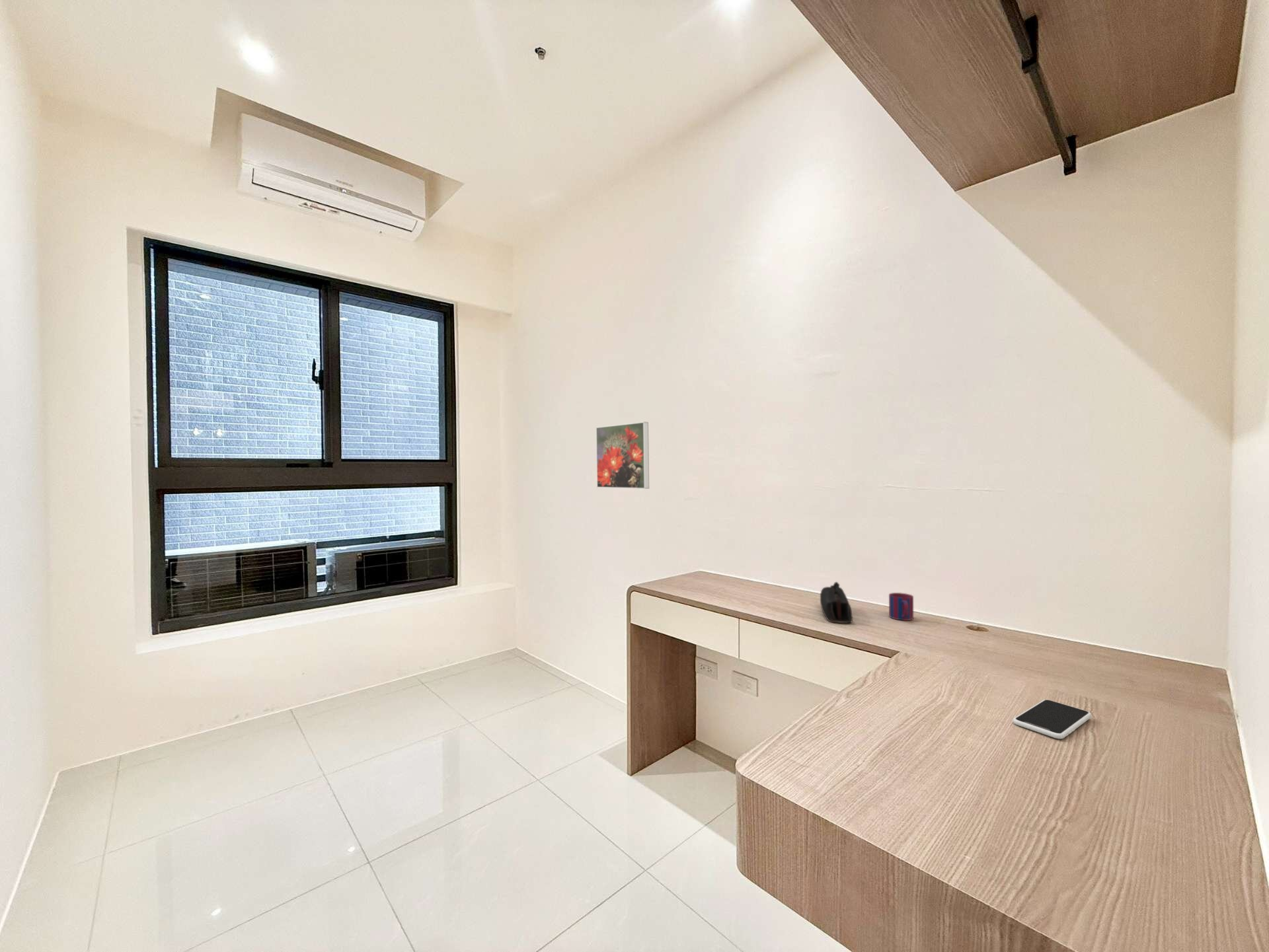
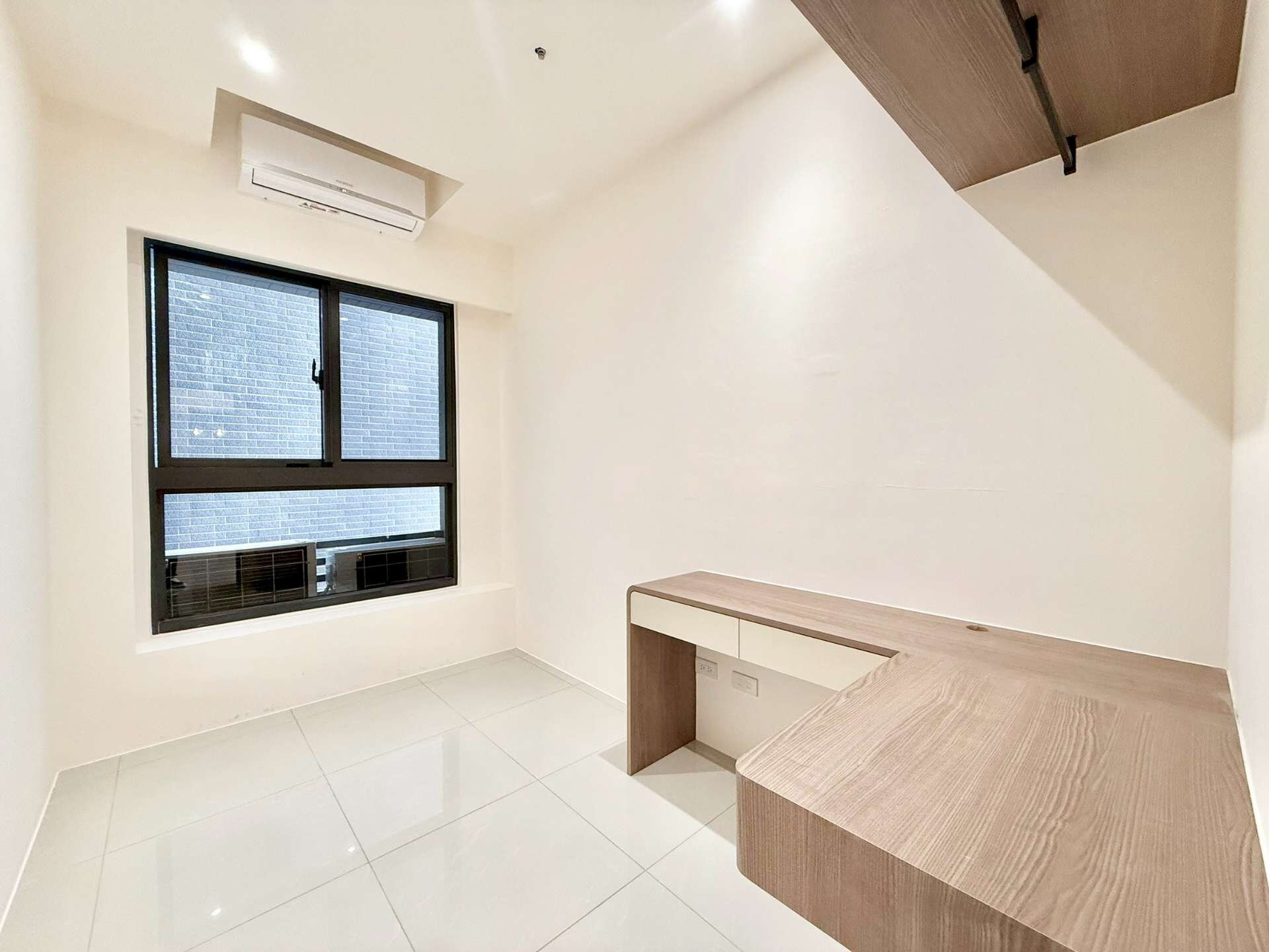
- pencil case (835, 597)
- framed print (621, 456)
- mug (902, 607)
- smartphone (1052, 717)
